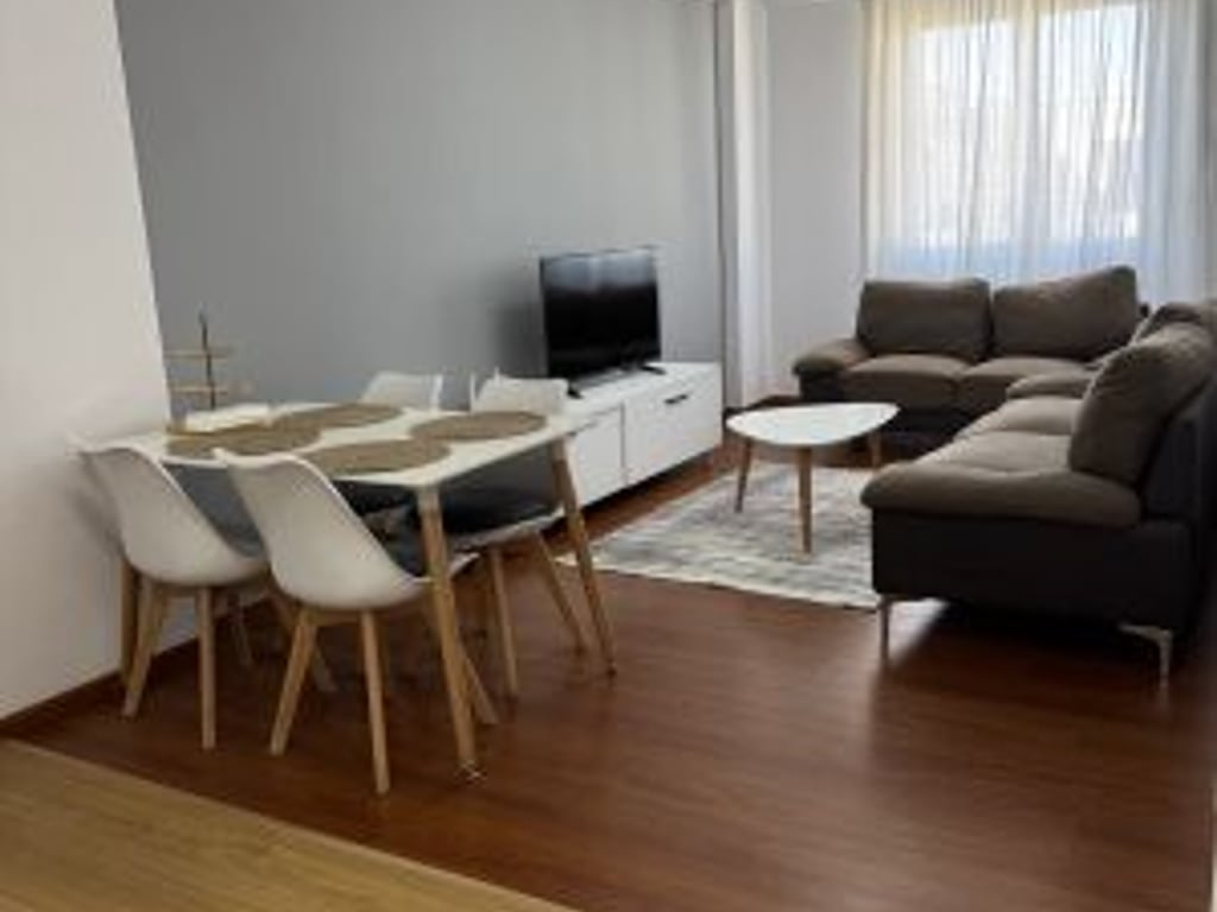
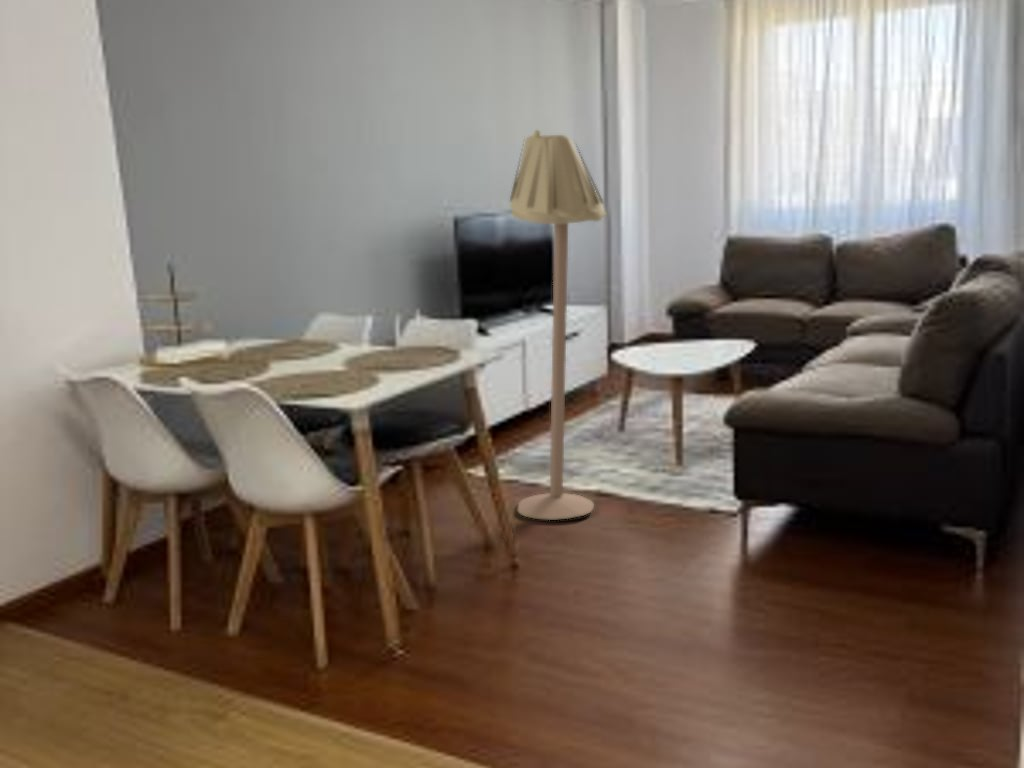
+ floor lamp (559, 323)
